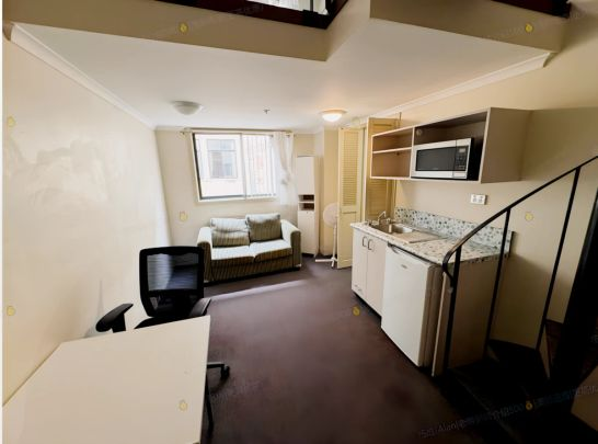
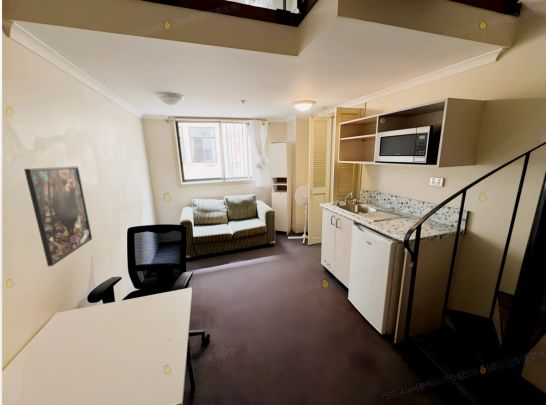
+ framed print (64, 210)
